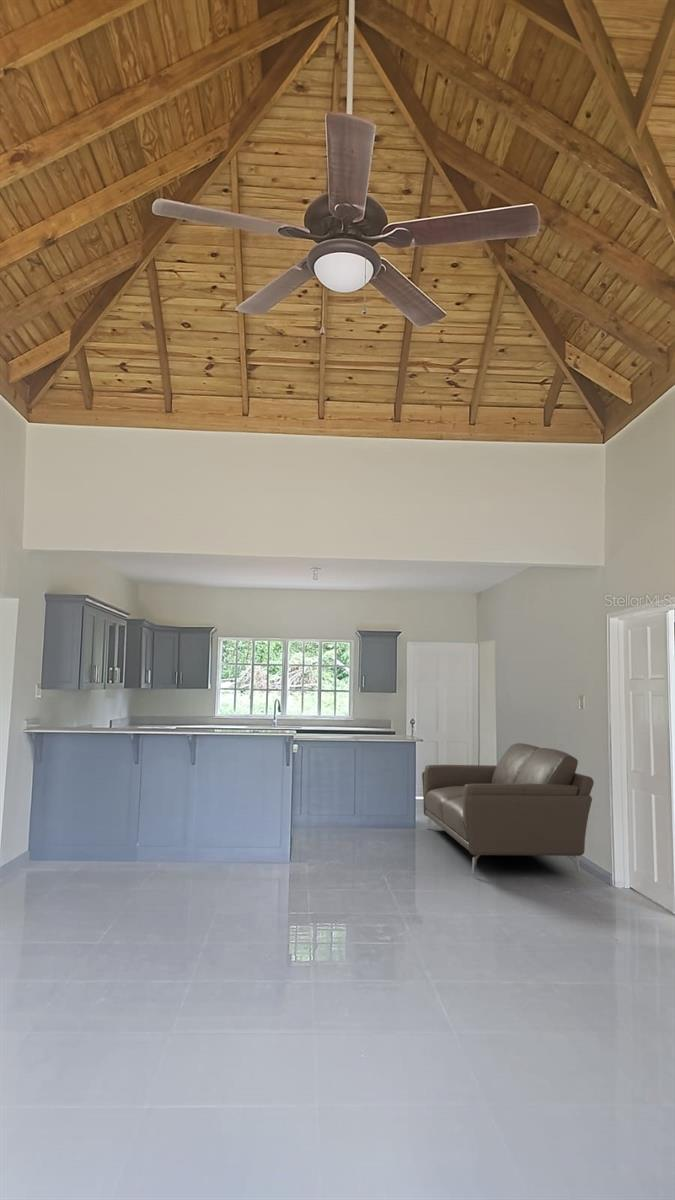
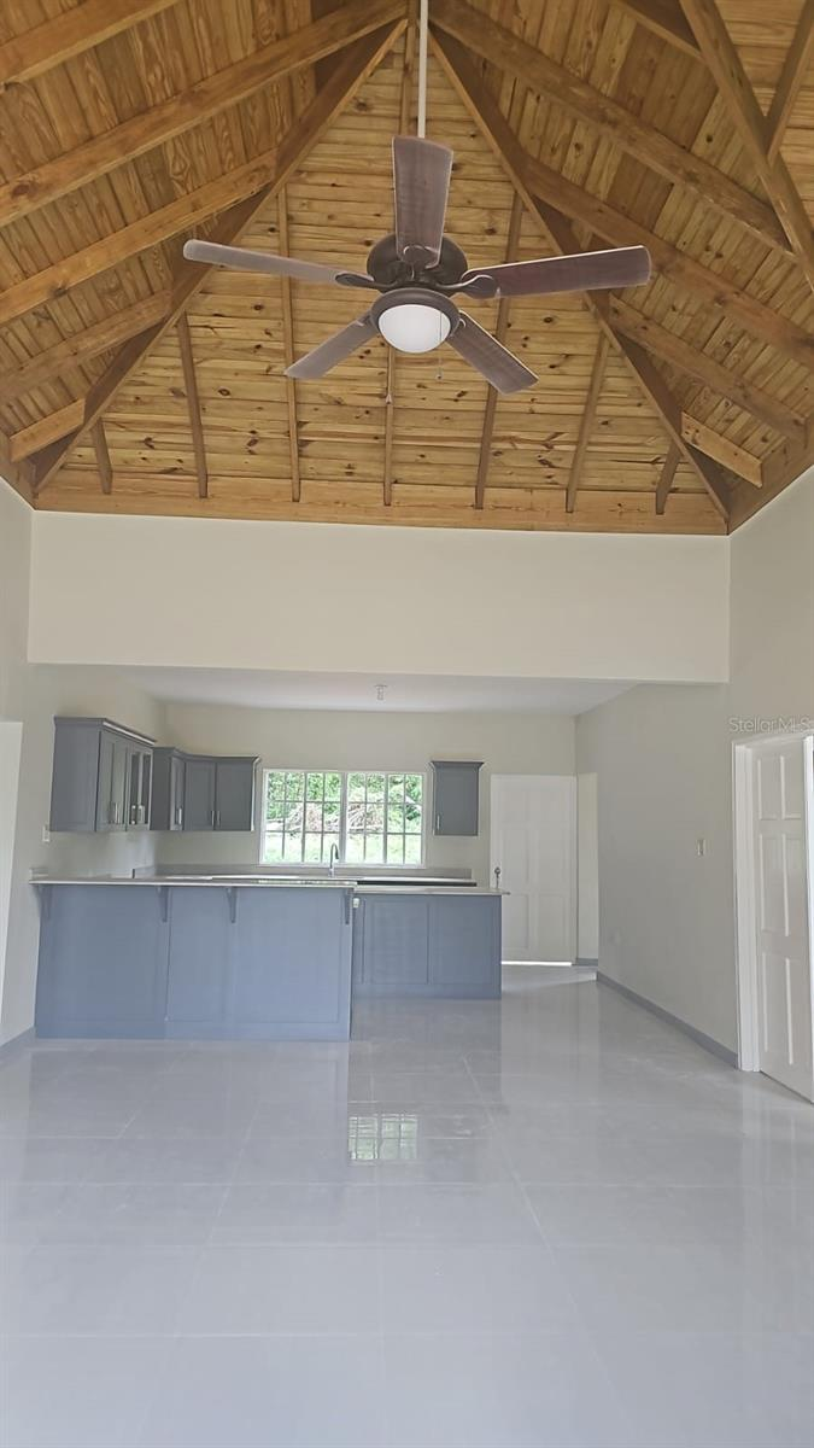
- sofa (496, 797)
